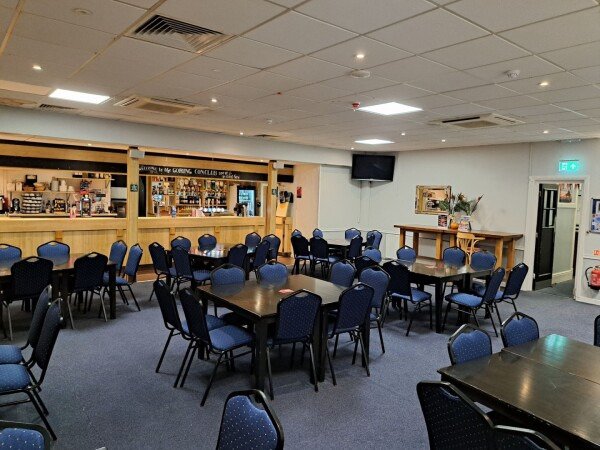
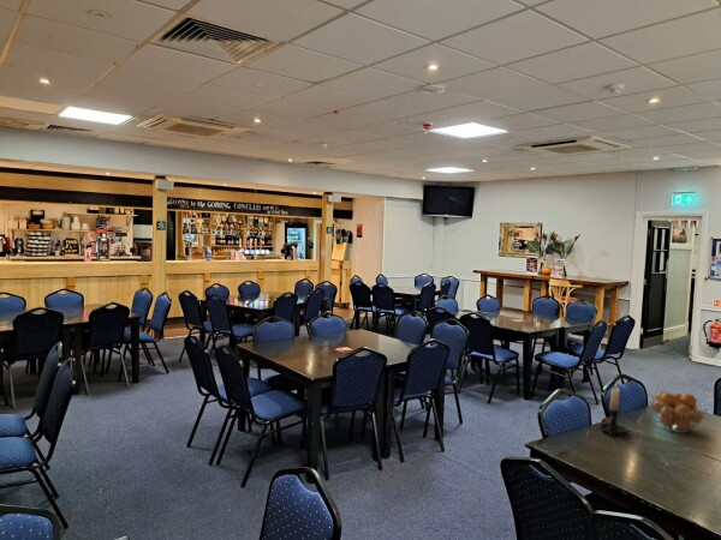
+ candle holder (613, 407)
+ fruit basket (677, 410)
